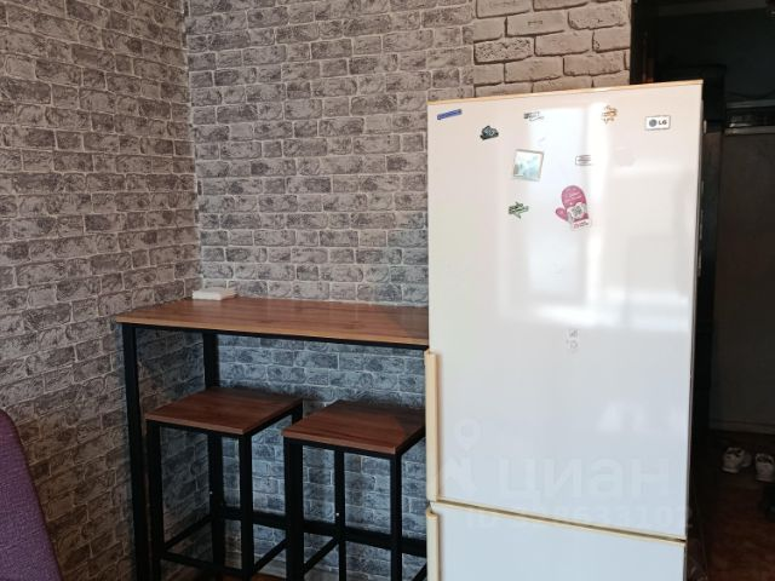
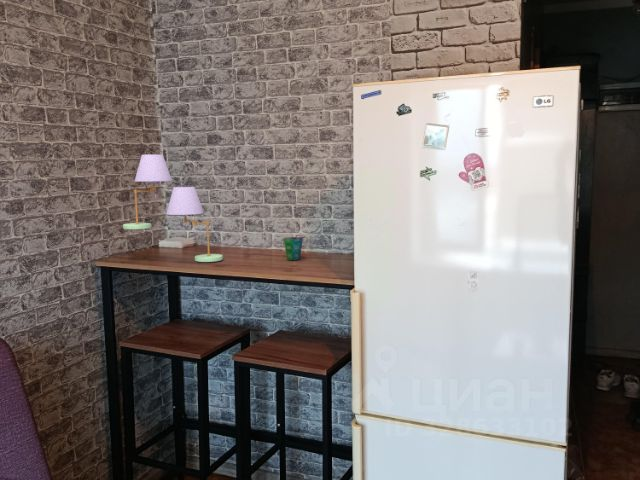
+ cup (294, 248)
+ table lamp (170, 207)
